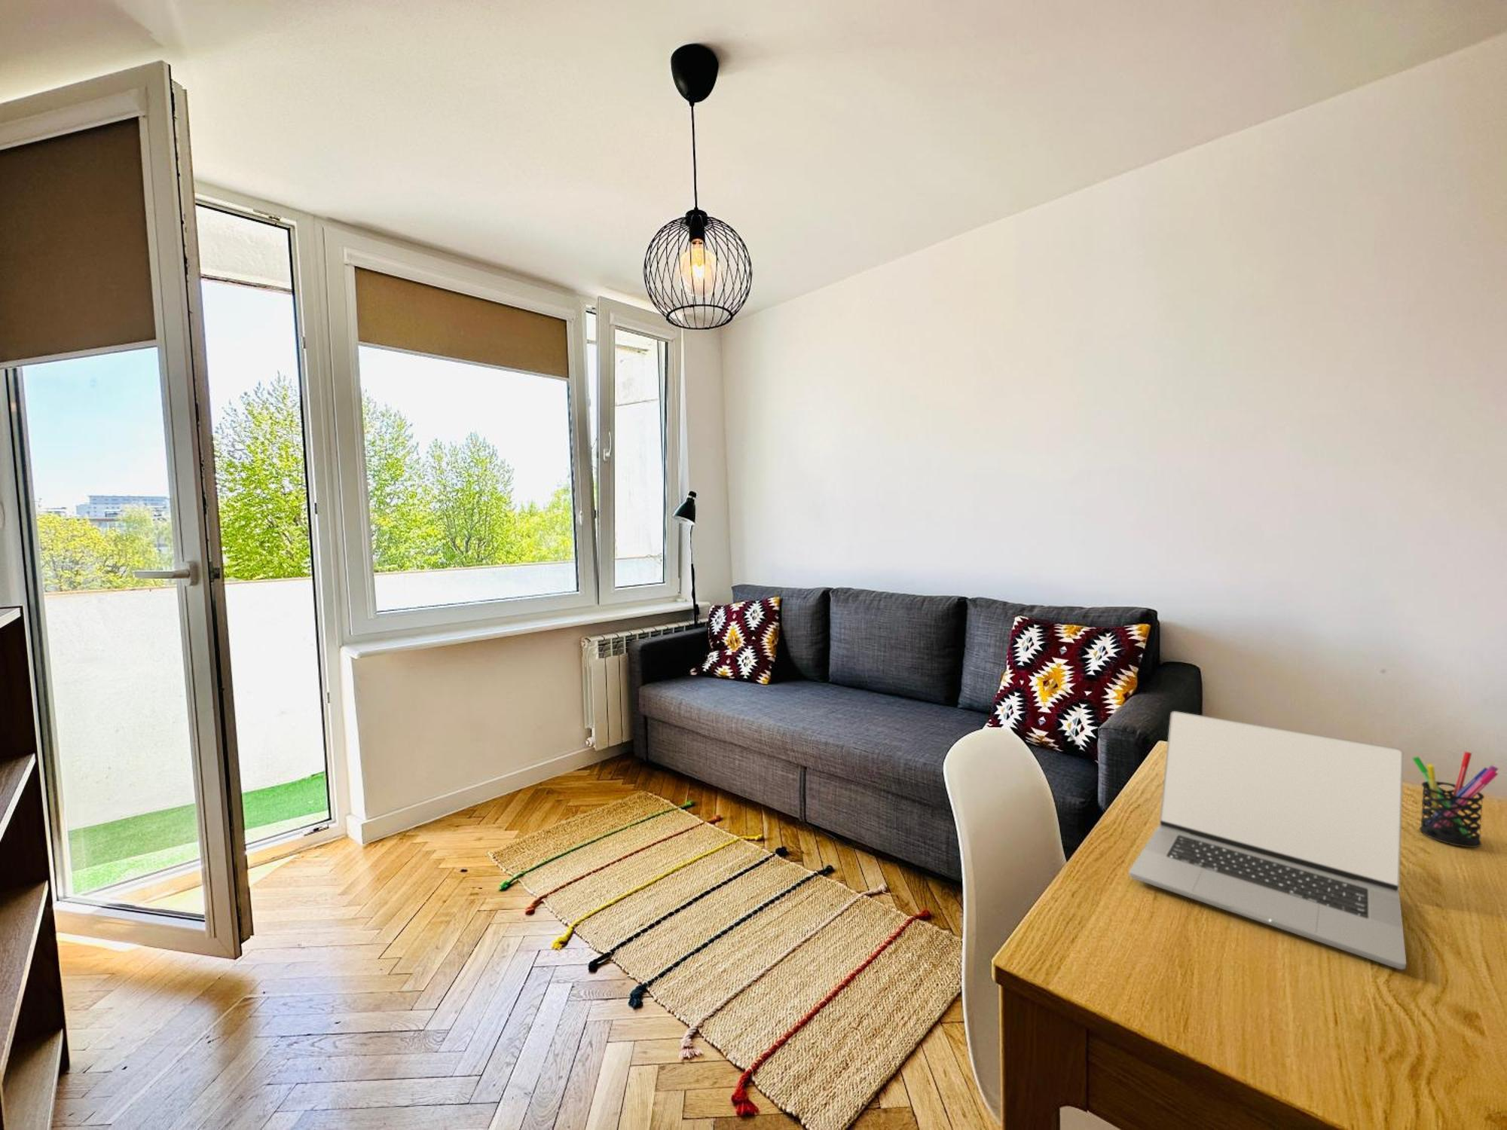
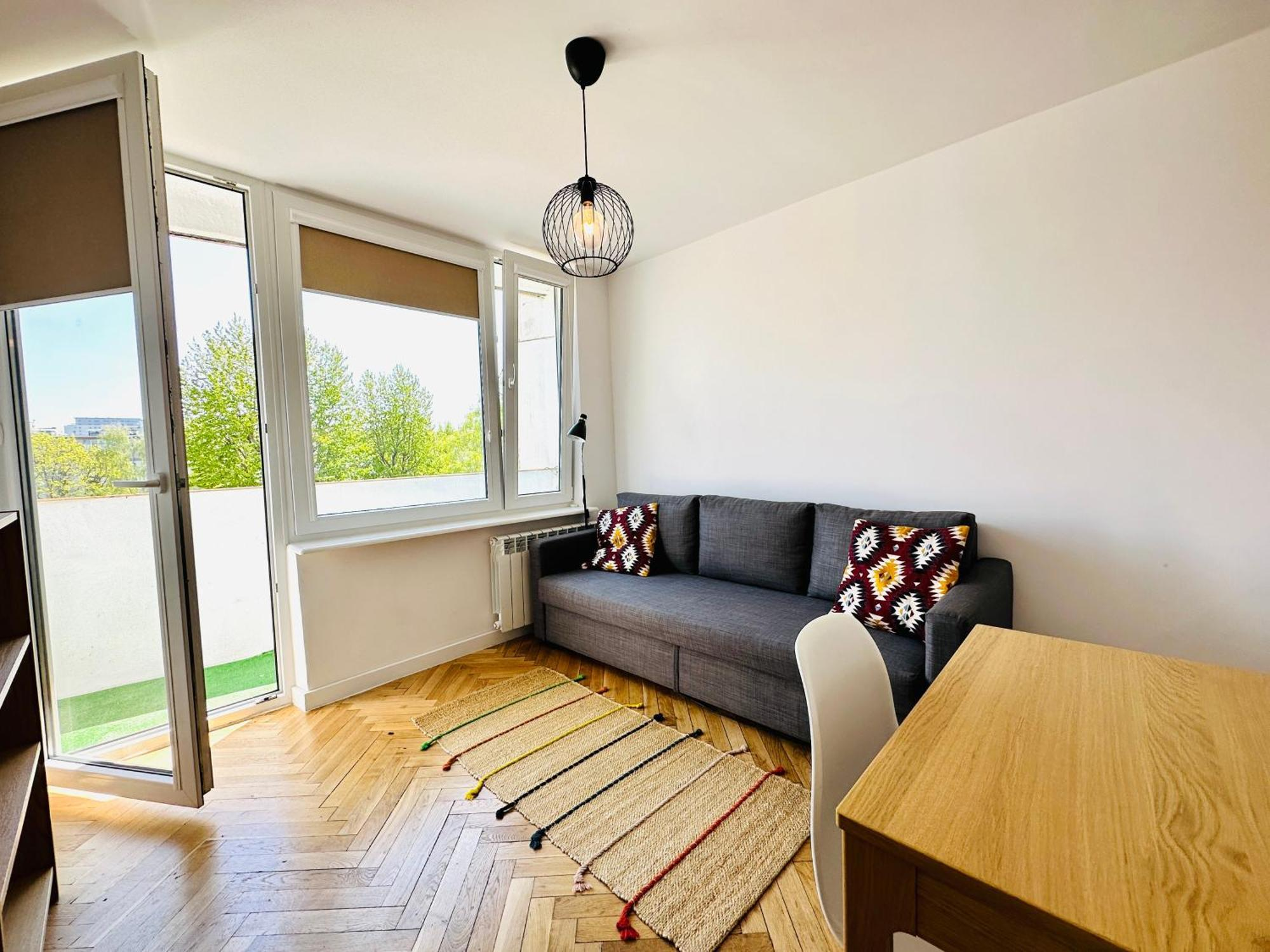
- pen holder (1446, 793)
- laptop (1264, 814)
